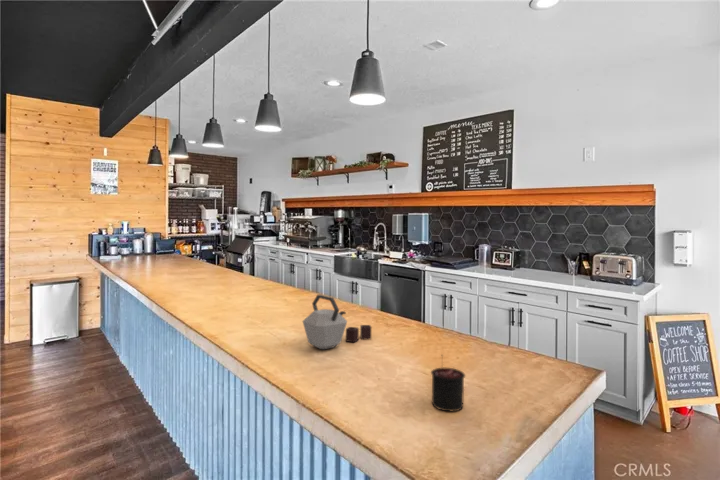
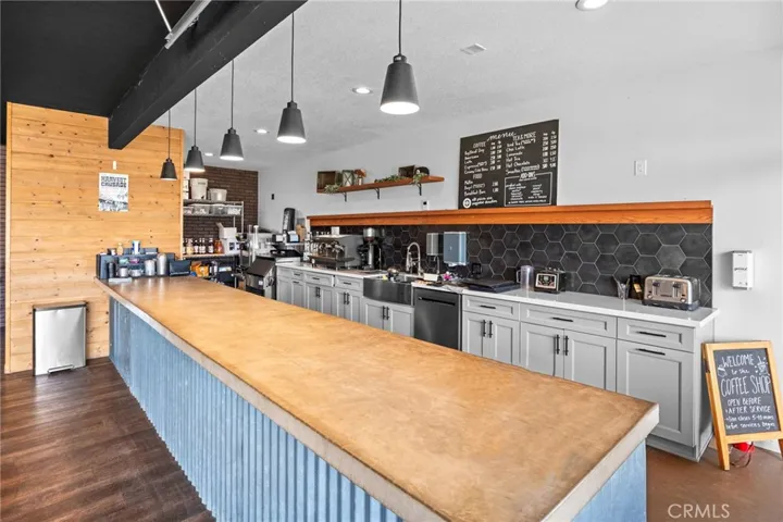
- candle (447, 381)
- kettle (341, 318)
